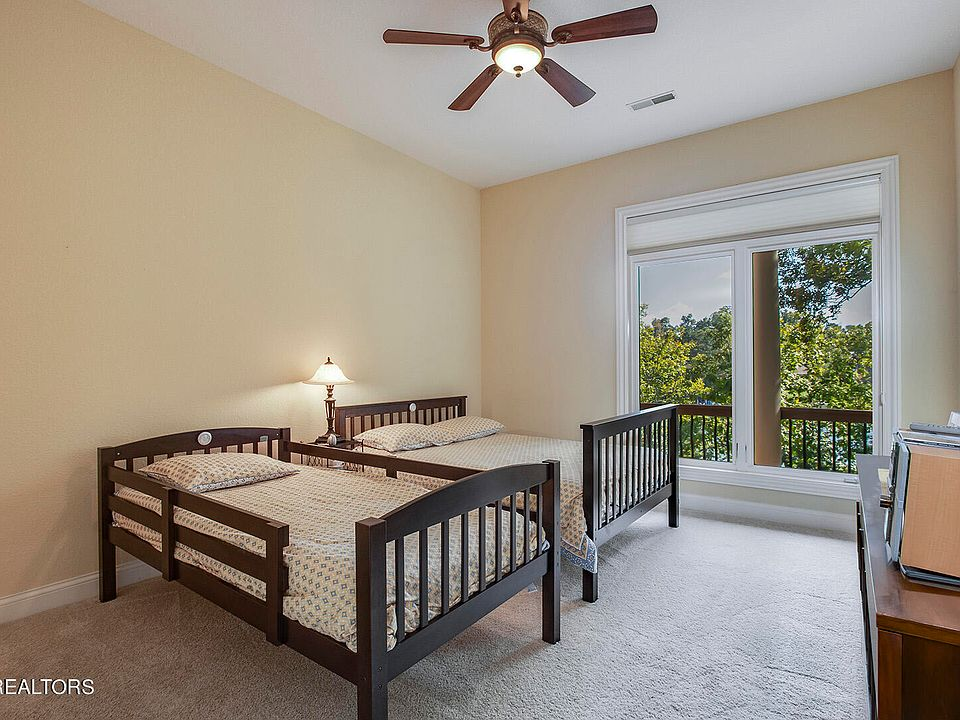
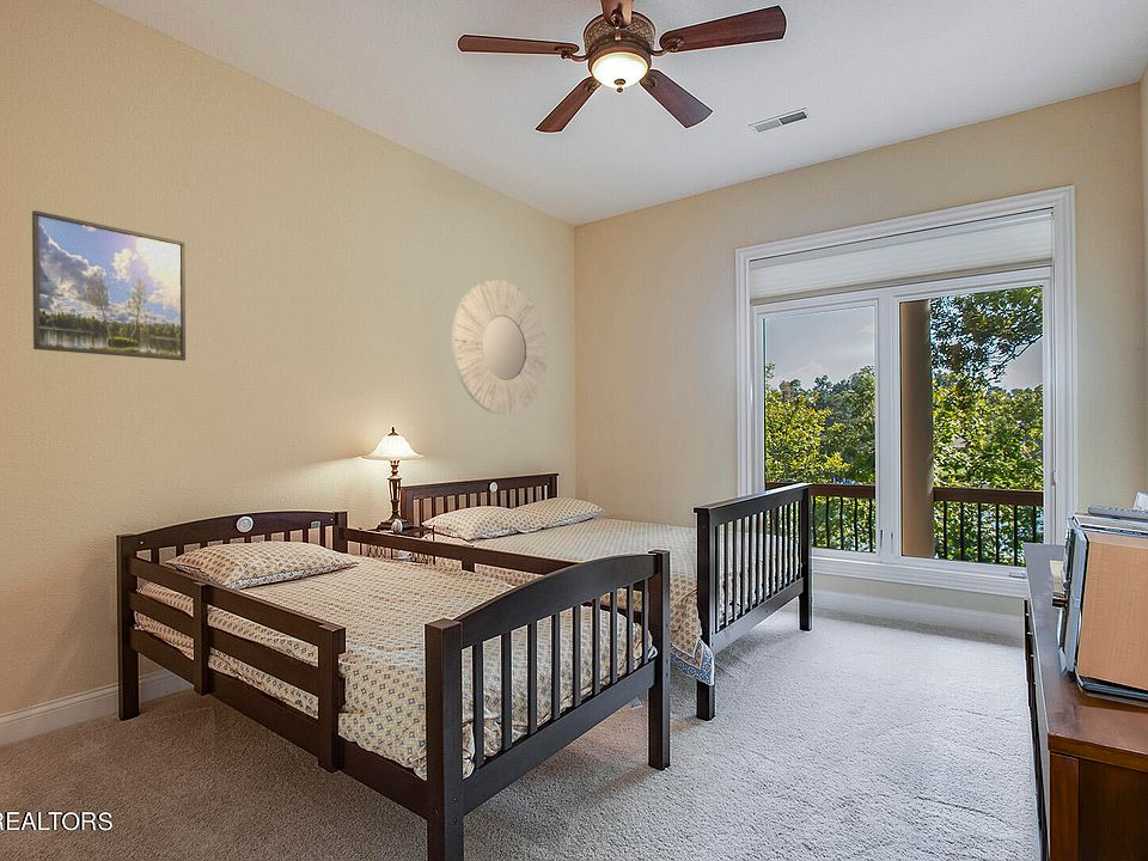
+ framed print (115, 291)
+ mirror (502, 347)
